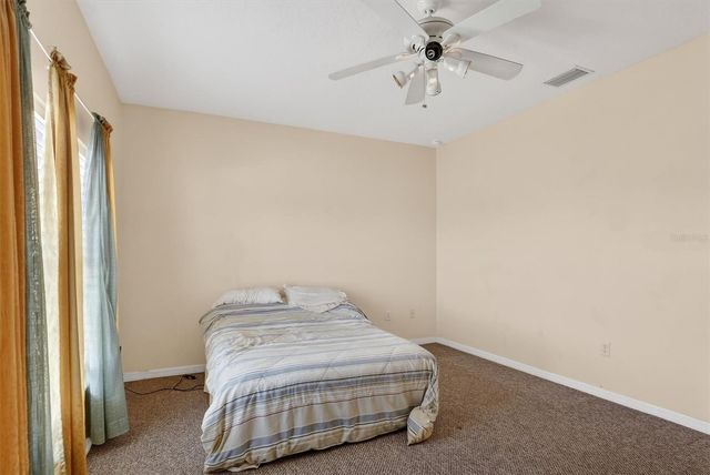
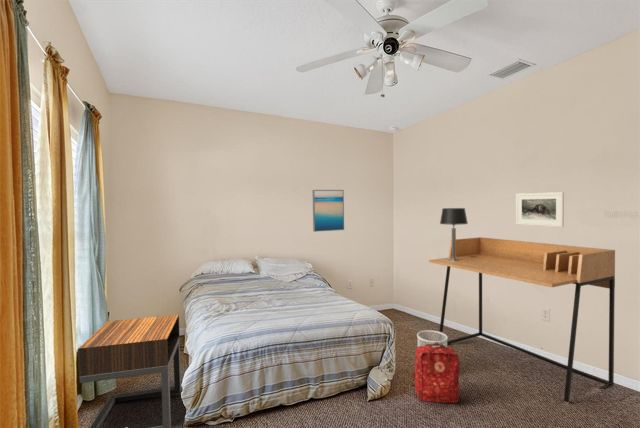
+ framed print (538, 209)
+ wastebasket (433, 346)
+ backpack (435, 368)
+ wall art (328, 210)
+ nightstand (136, 372)
+ desk (513, 279)
+ table lamp (453, 234)
